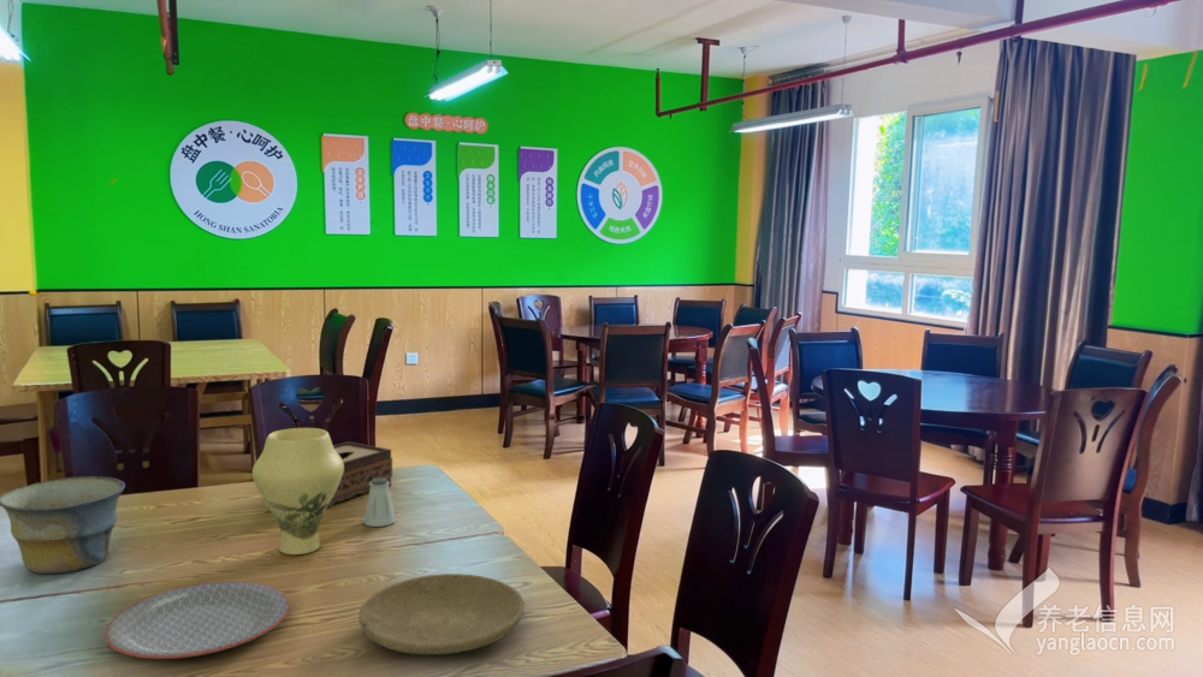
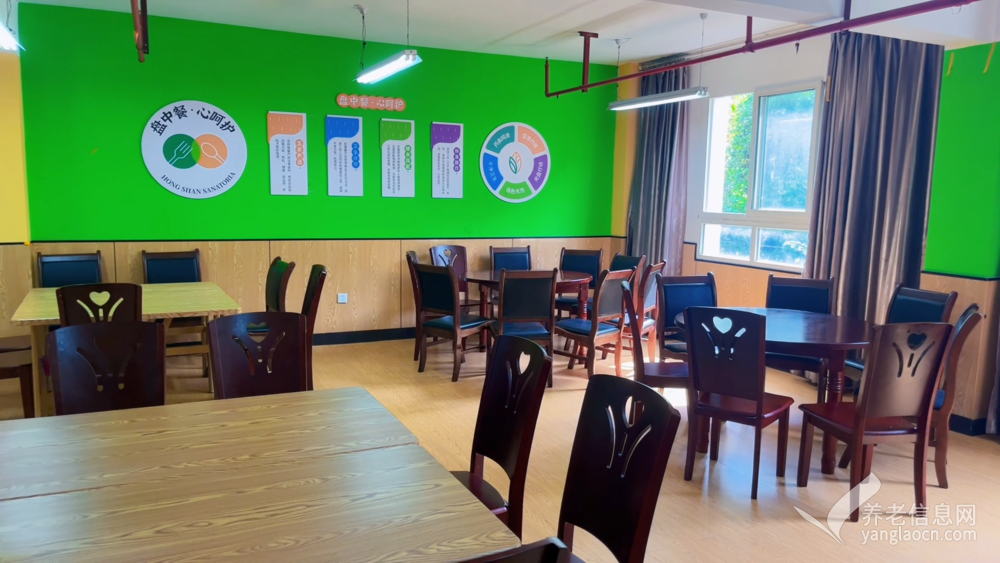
- plate (201, 620)
- saltshaker (379, 500)
- vase (298, 491)
- plate (443, 618)
- bowl (65, 525)
- tissue box (342, 475)
